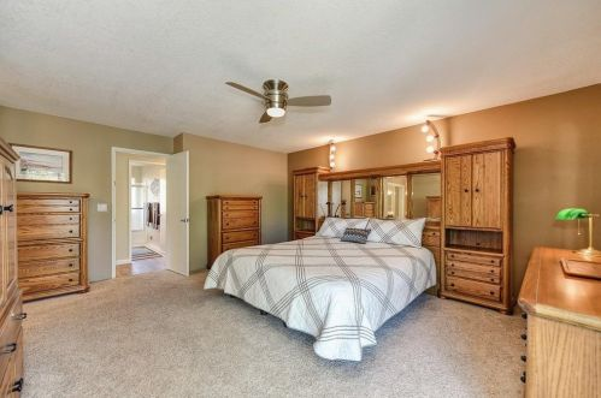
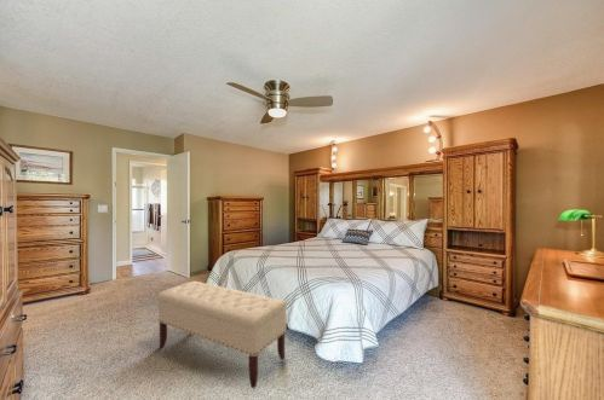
+ bench (219, 323)
